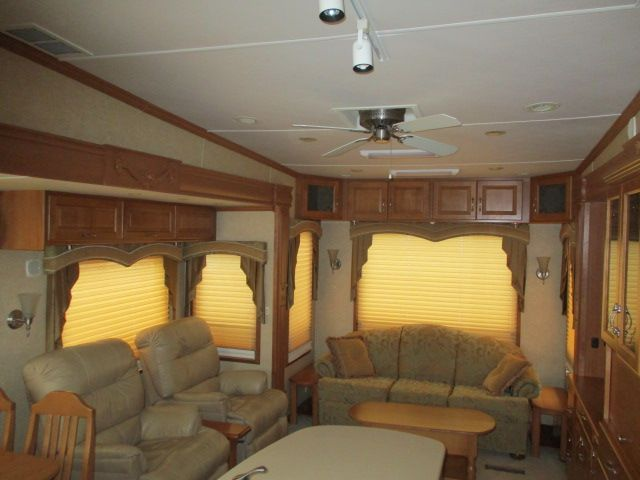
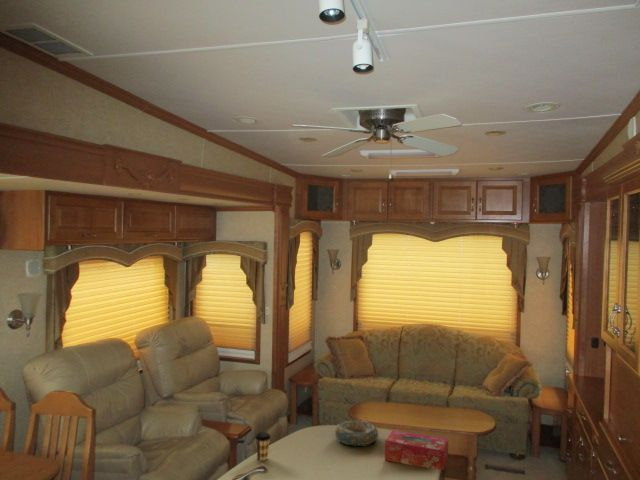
+ decorative bowl (356, 432)
+ coffee cup (262, 446)
+ tissue box (416, 449)
